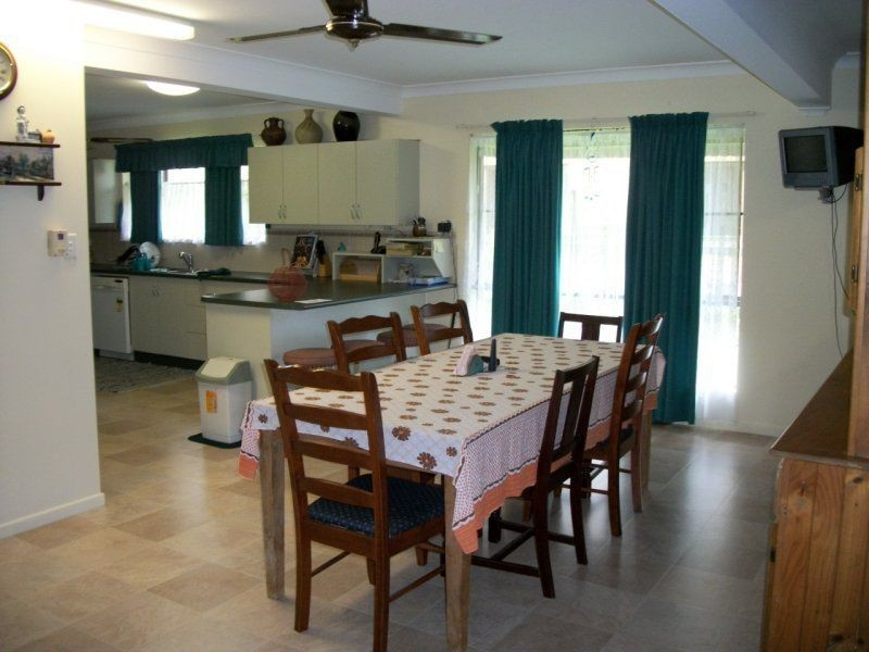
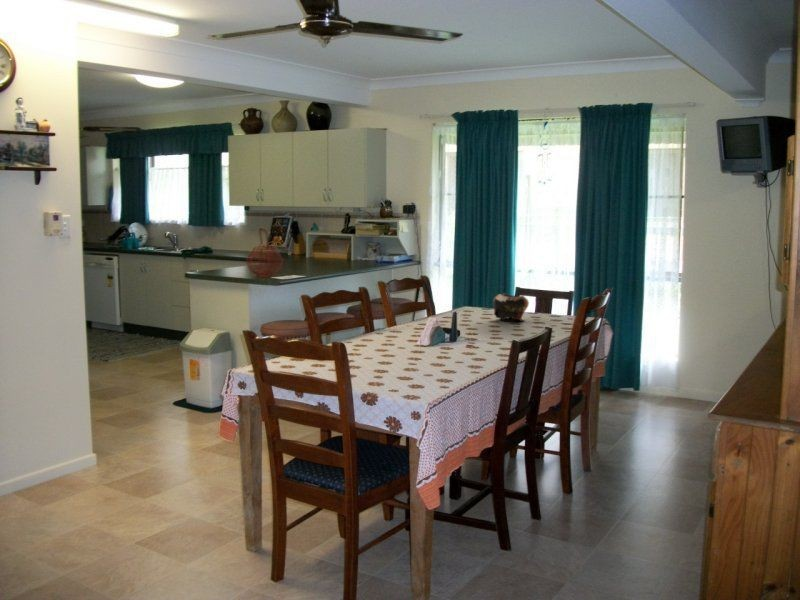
+ decorative bowl (510, 306)
